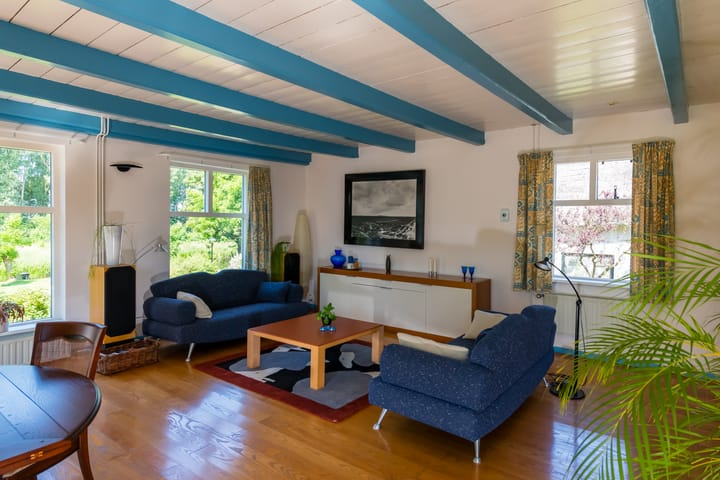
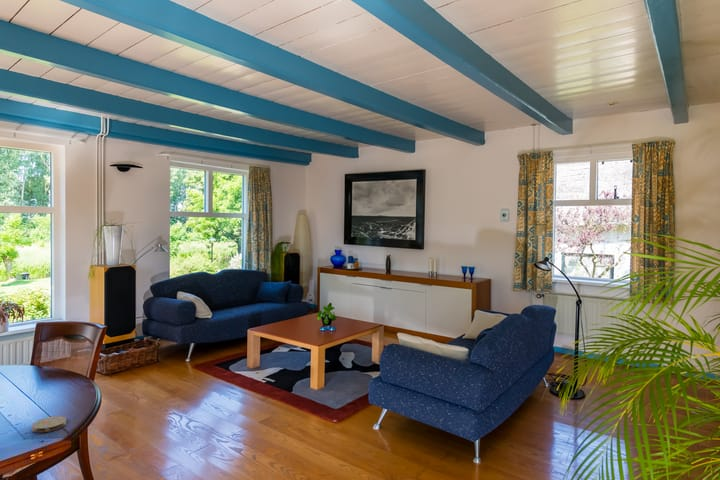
+ coaster (49, 424)
